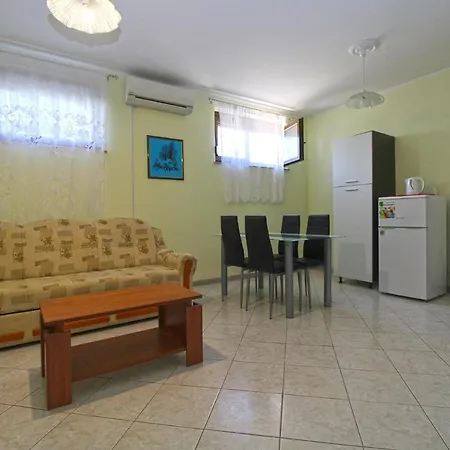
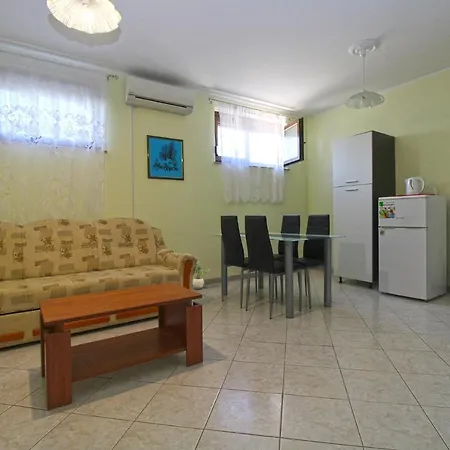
+ potted plant (200, 274)
